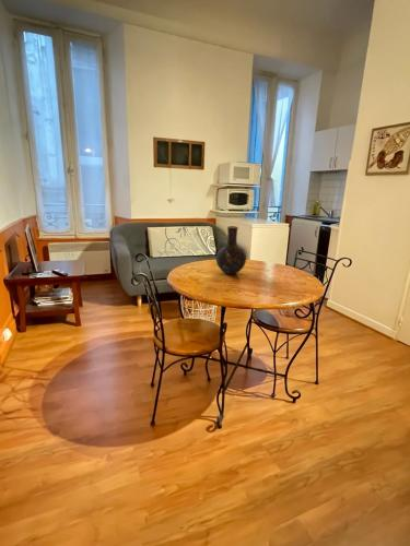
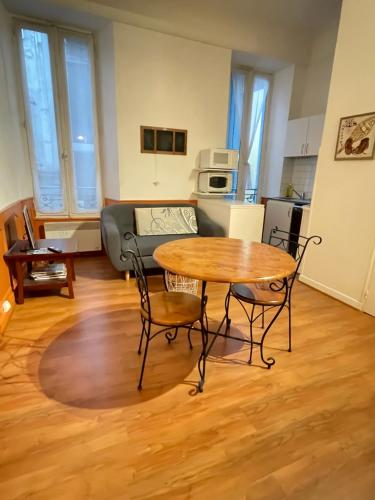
- vase (231, 250)
